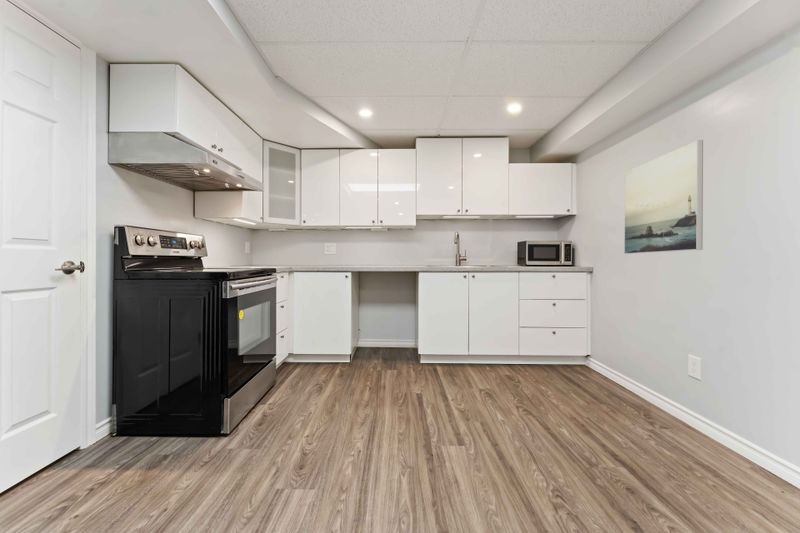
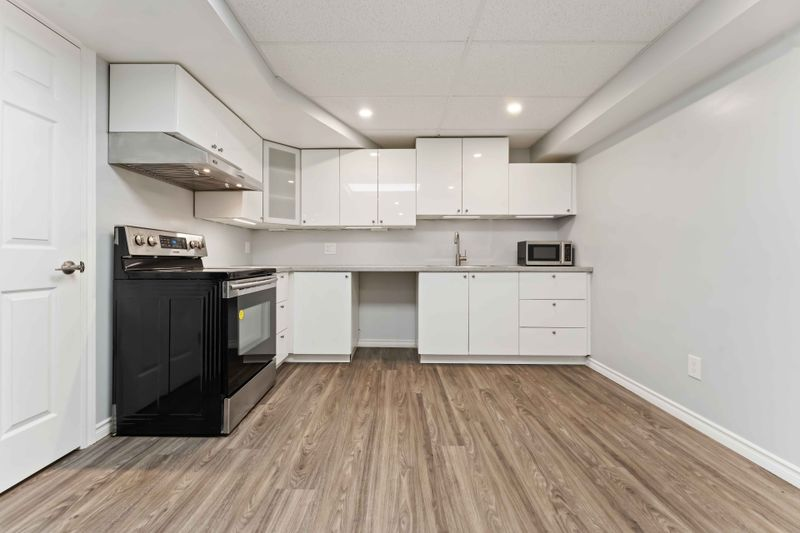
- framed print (658, 205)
